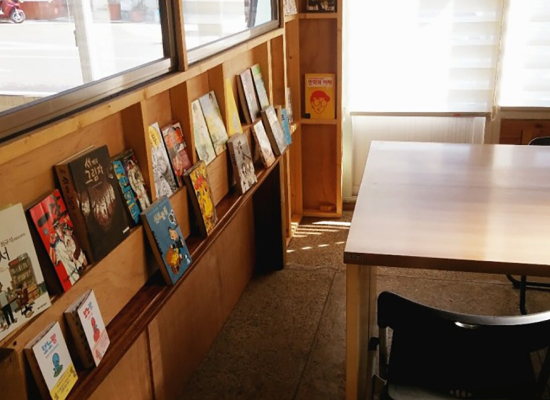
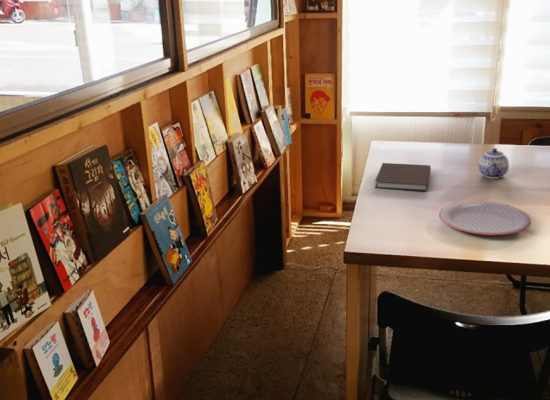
+ plate (483, 219)
+ notebook (403, 176)
+ teapot (493, 162)
